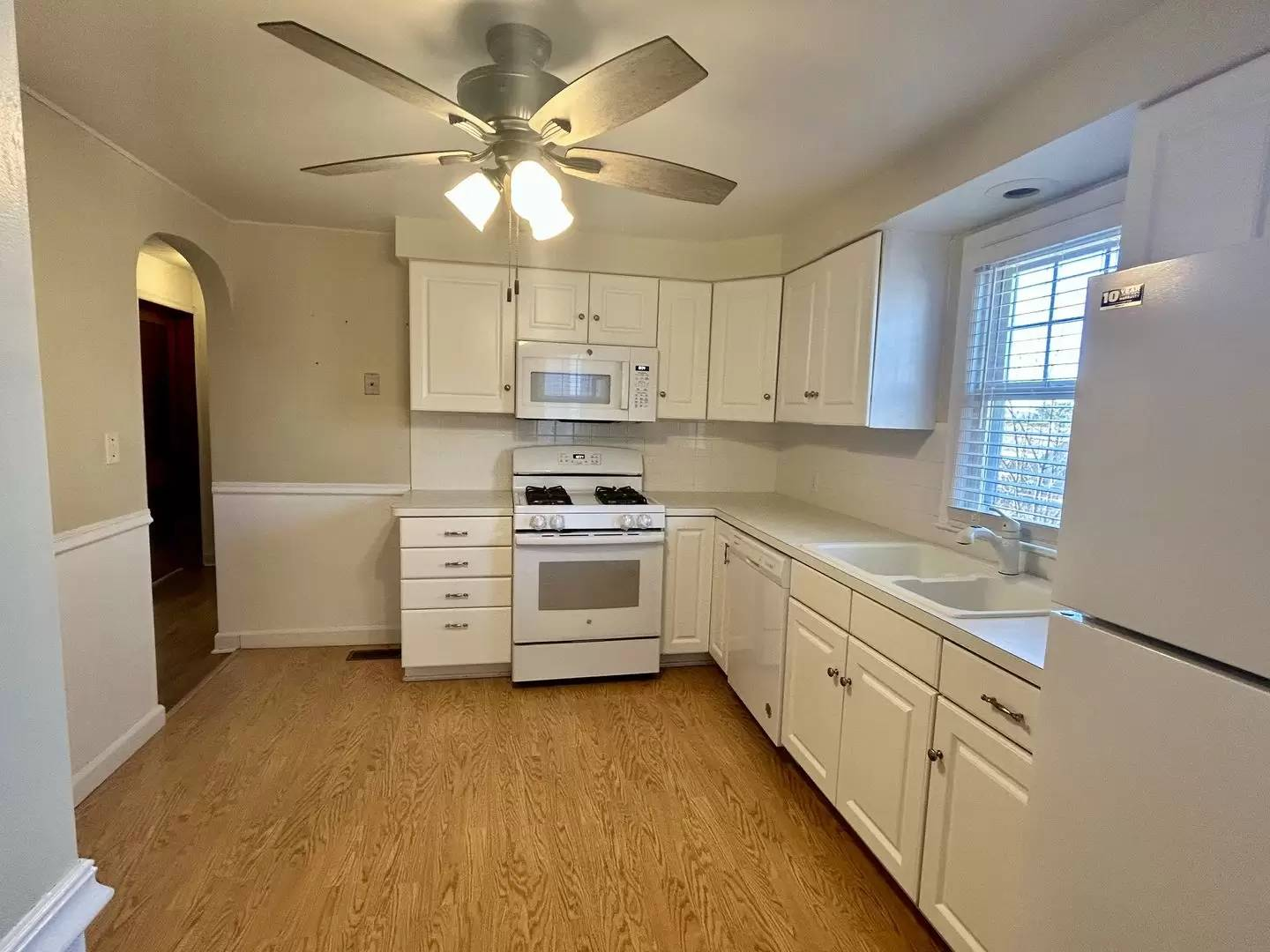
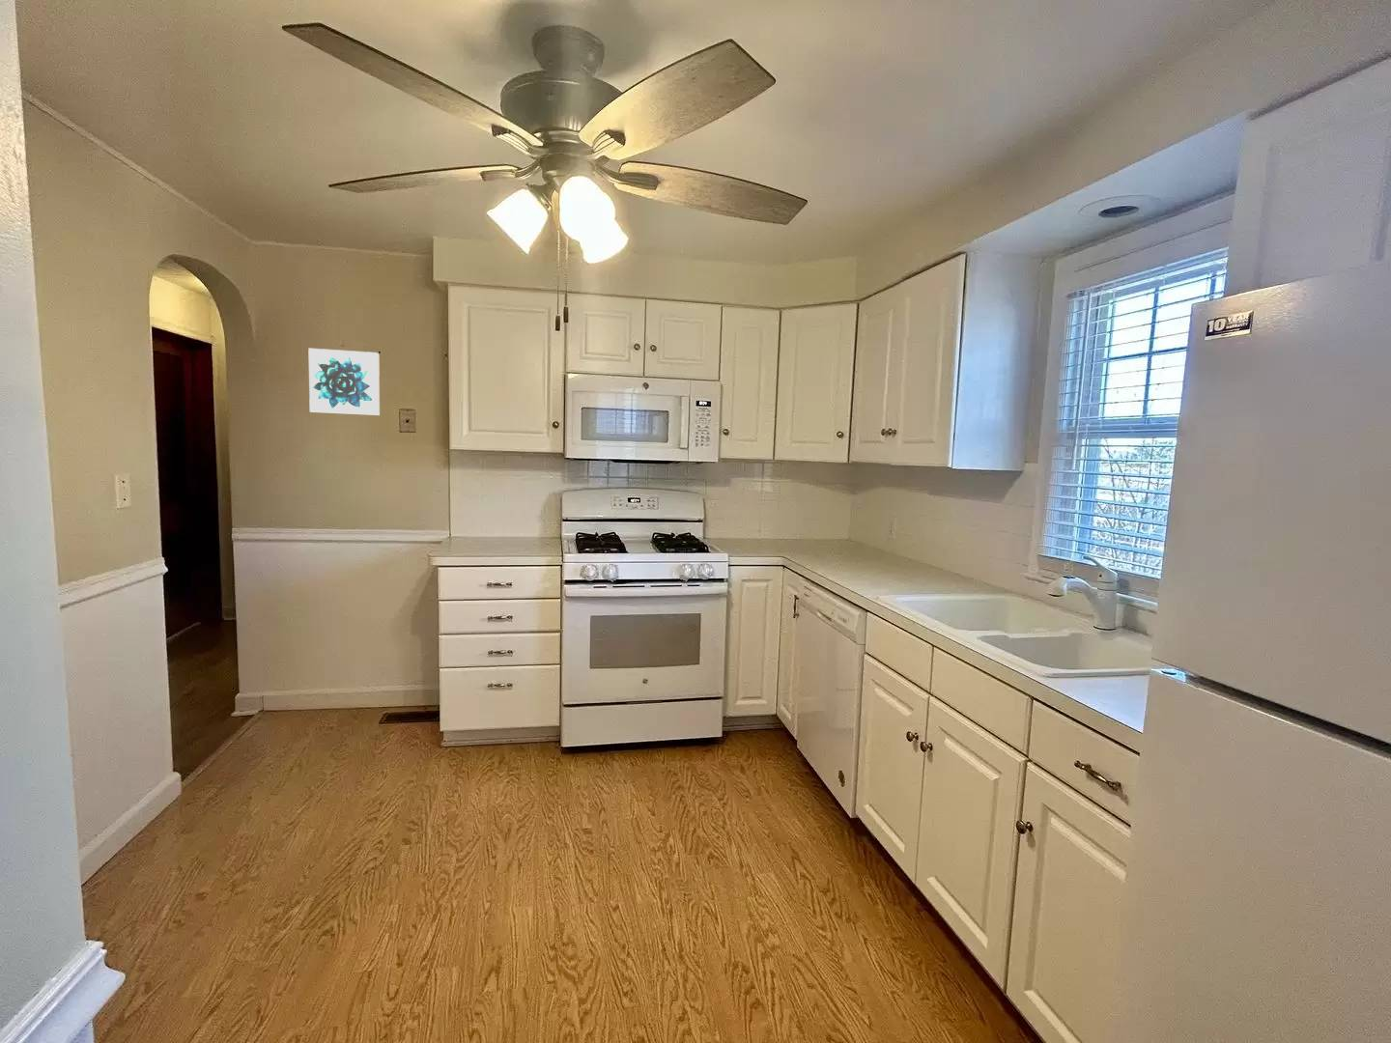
+ wall art (344, 382)
